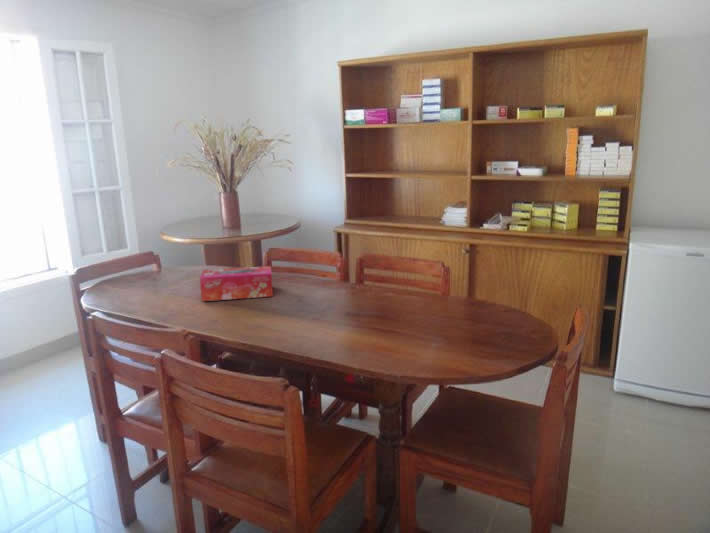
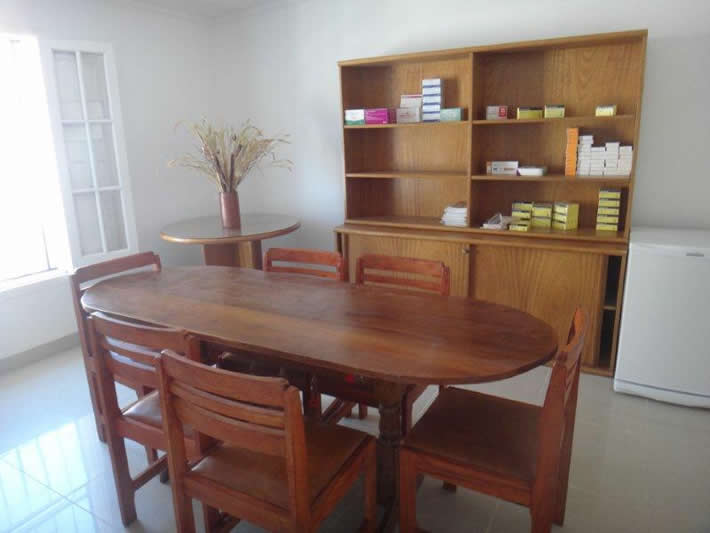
- tissue box (237, 282)
